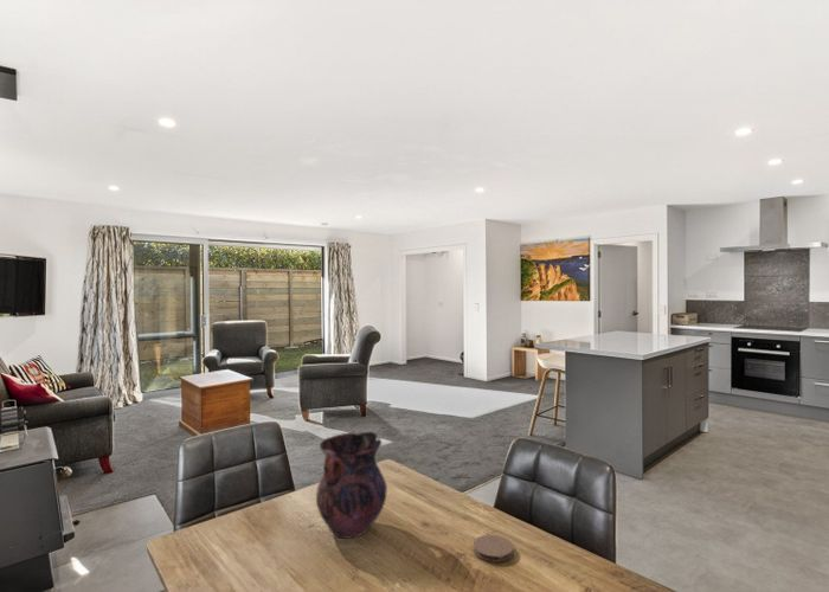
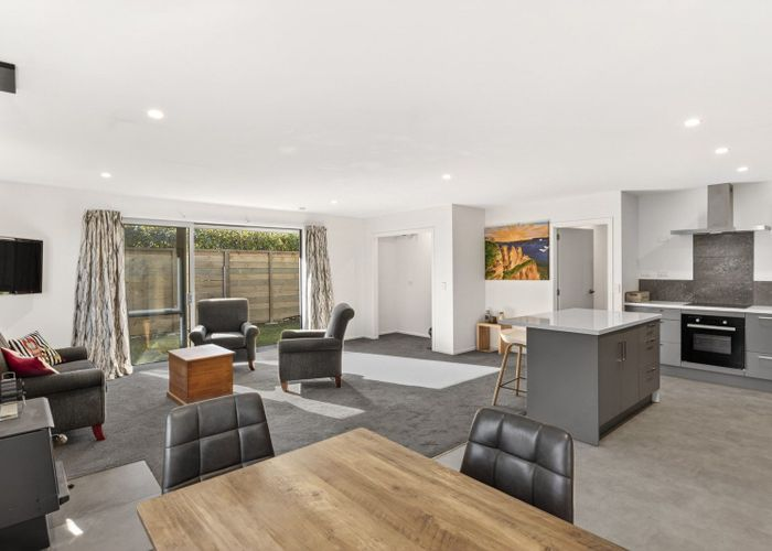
- vase (352, 484)
- coaster (493, 547)
